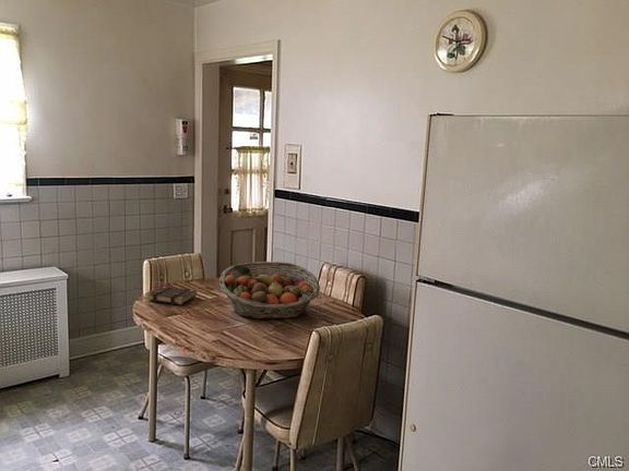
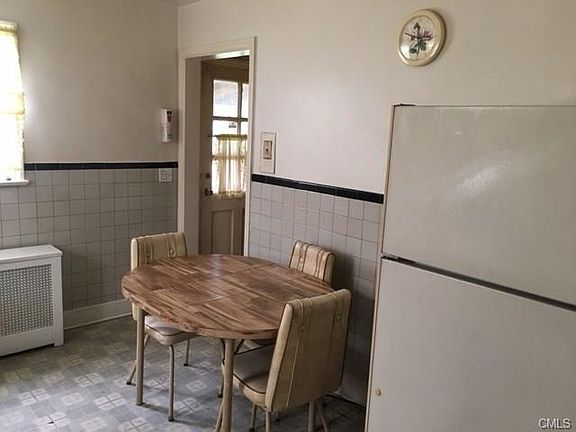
- book (171, 294)
- fruit basket (270, 289)
